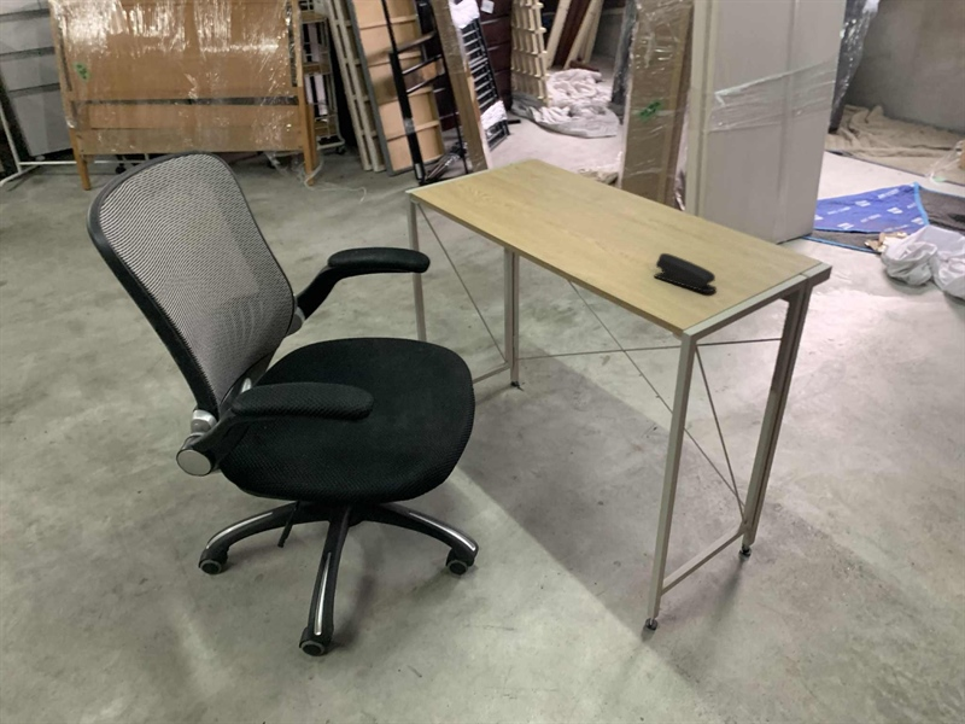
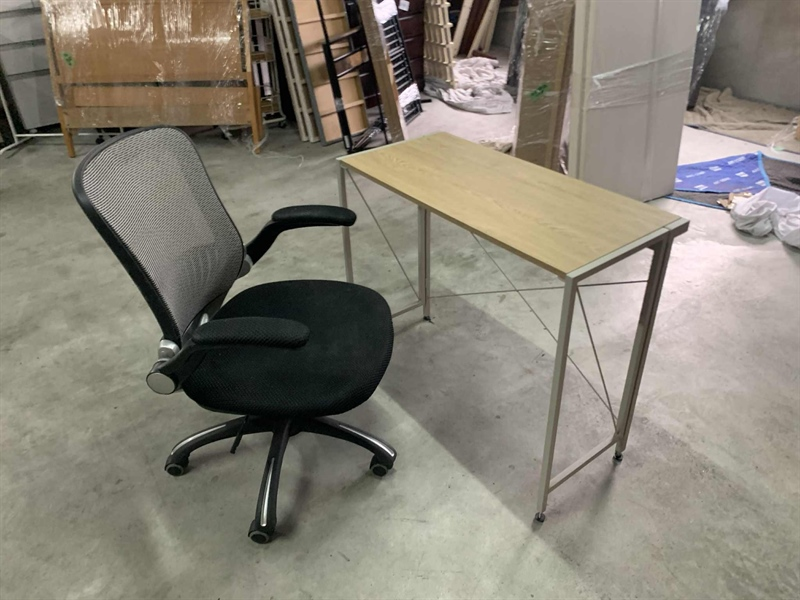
- stapler (685, 272)
